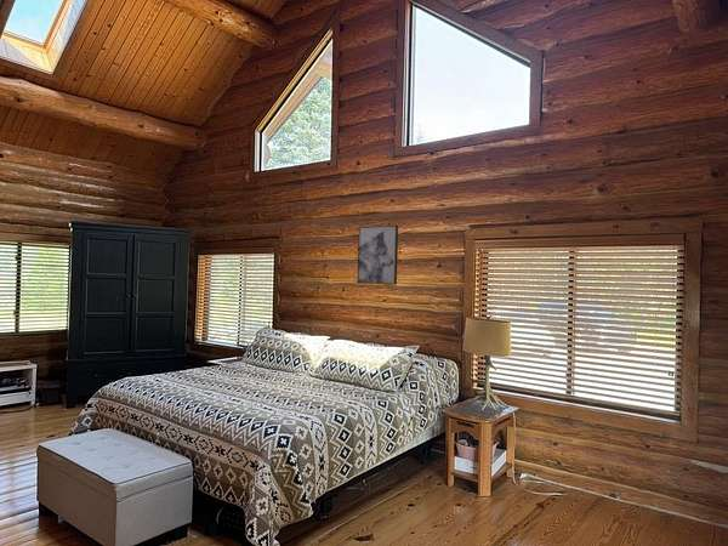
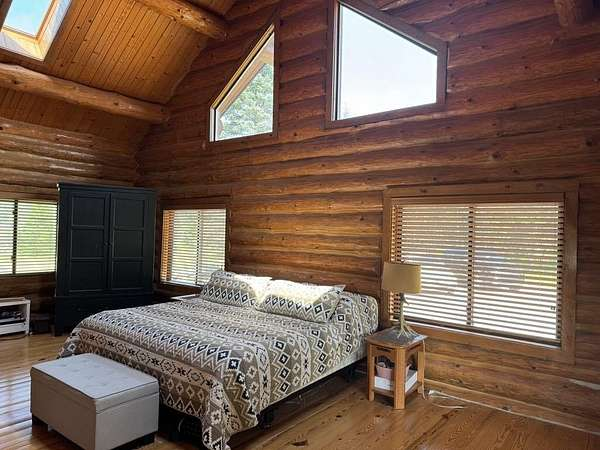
- wall art (376, 255)
